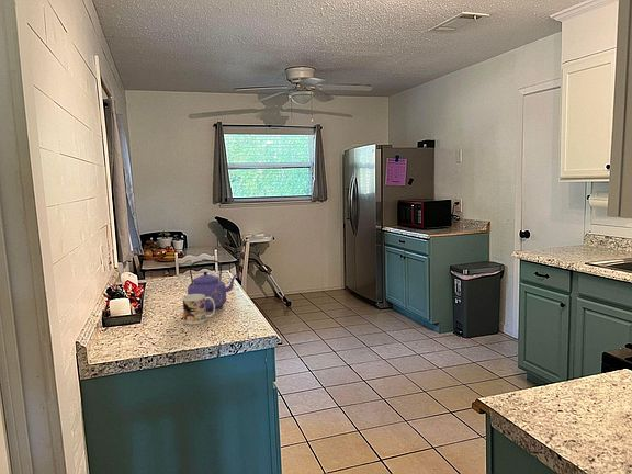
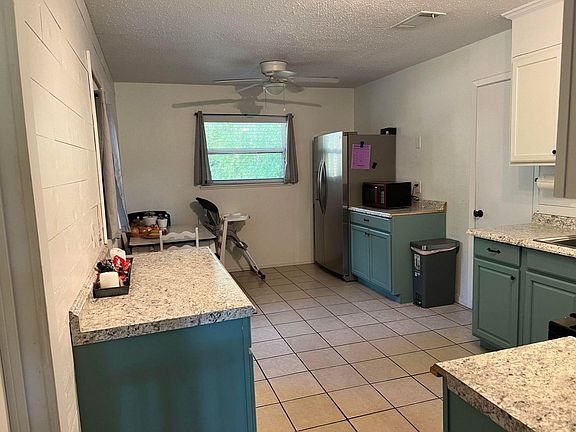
- mug (199, 307)
- kettle (213, 282)
